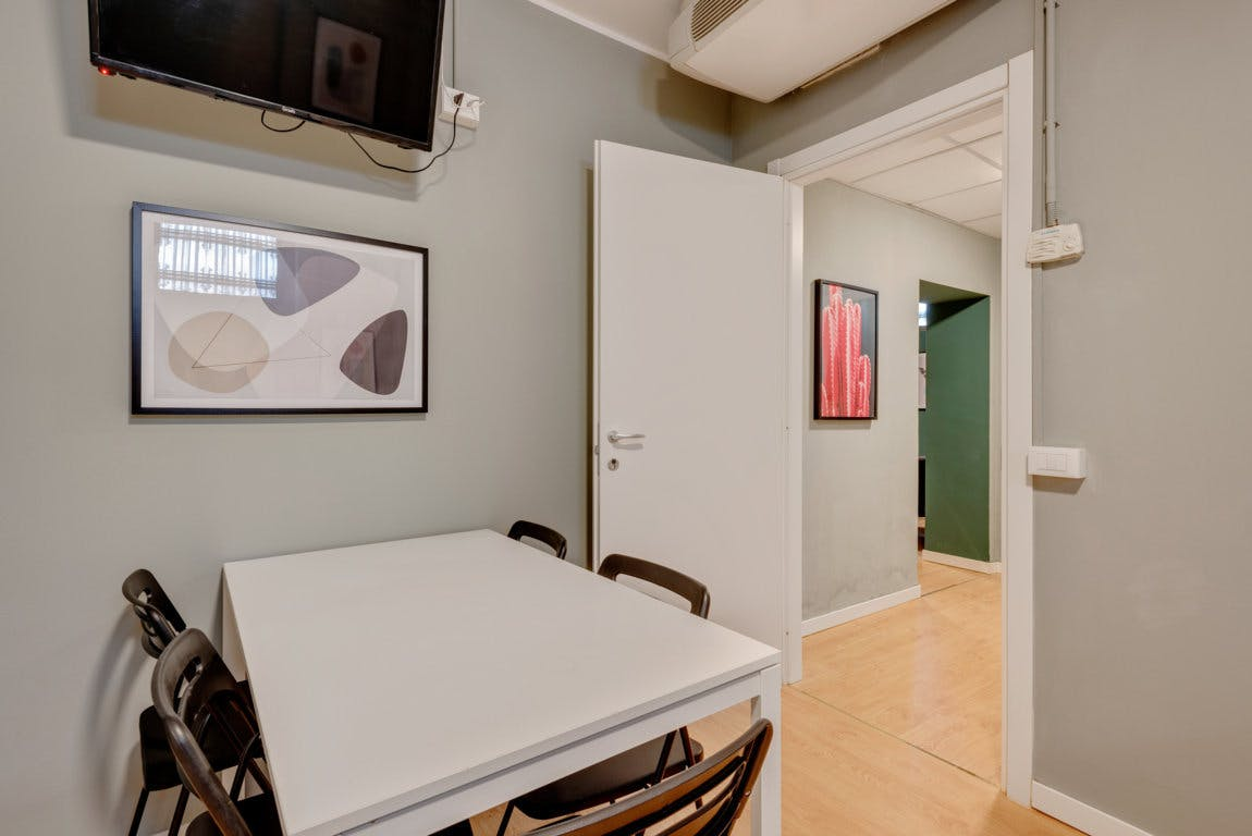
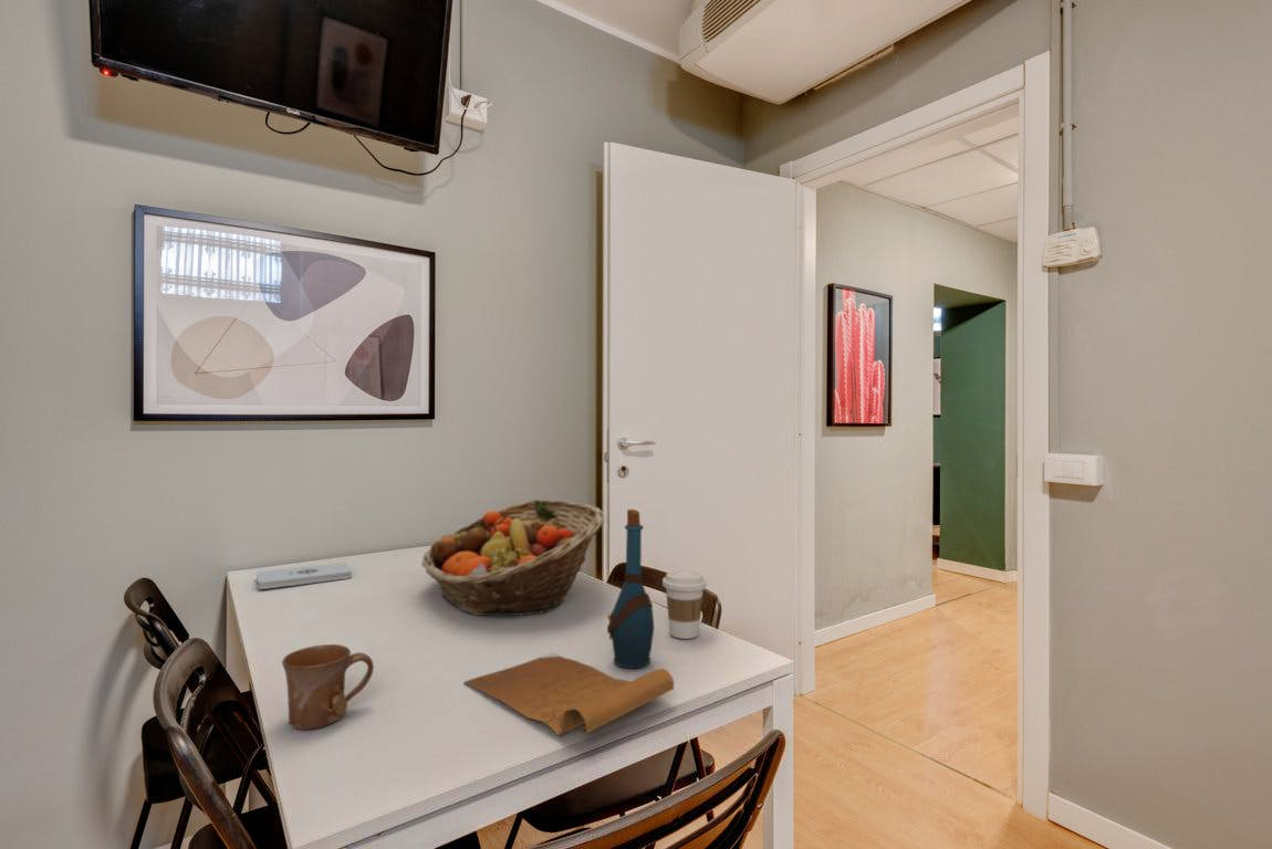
+ mug (329, 683)
+ message in a bottle (608, 612)
+ notepad (304, 575)
+ coffee cup (684, 604)
+ fruit basket (513, 551)
